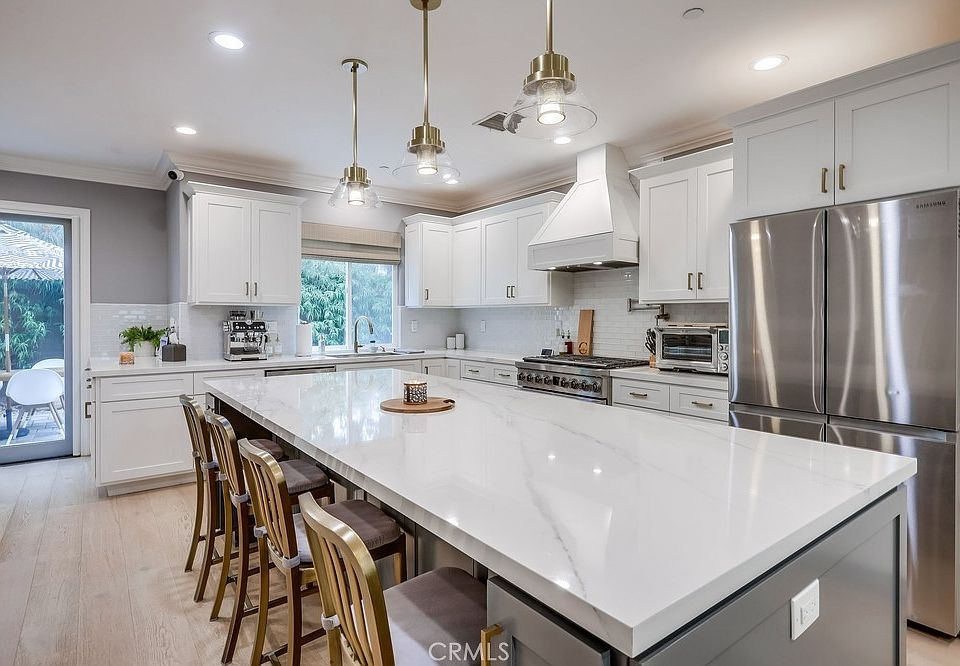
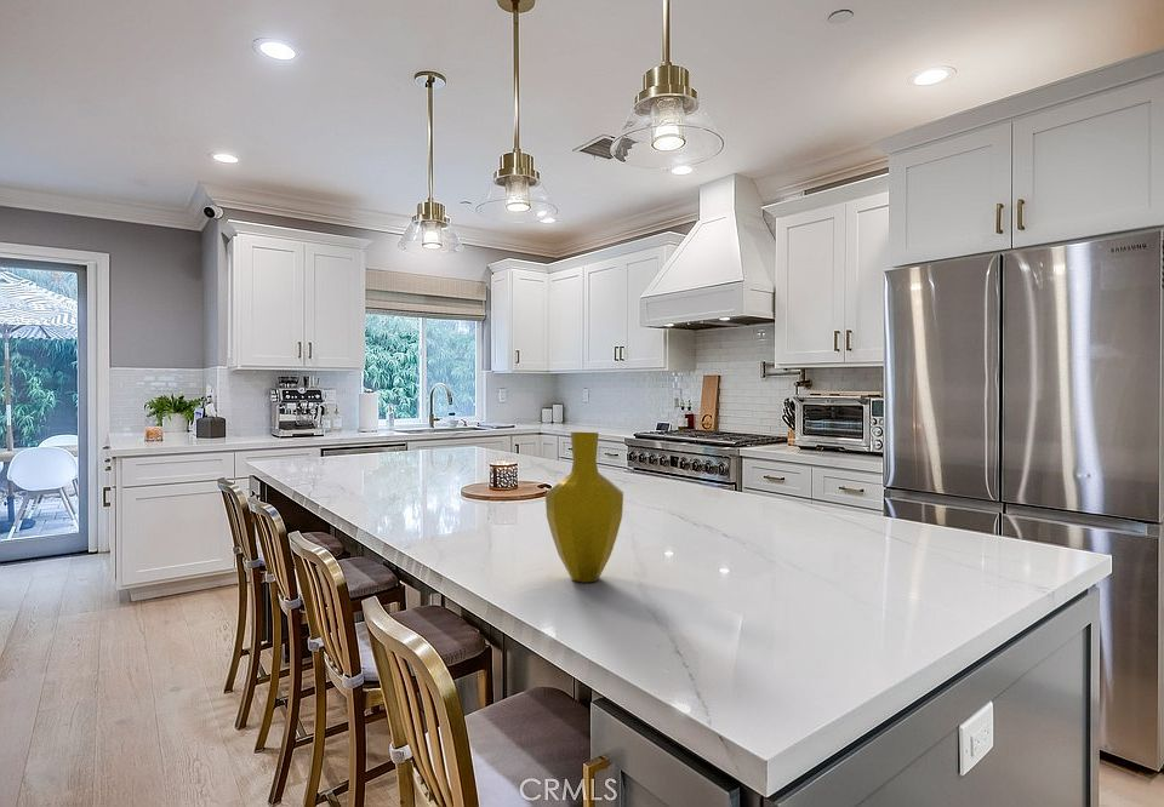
+ vase (584, 505)
